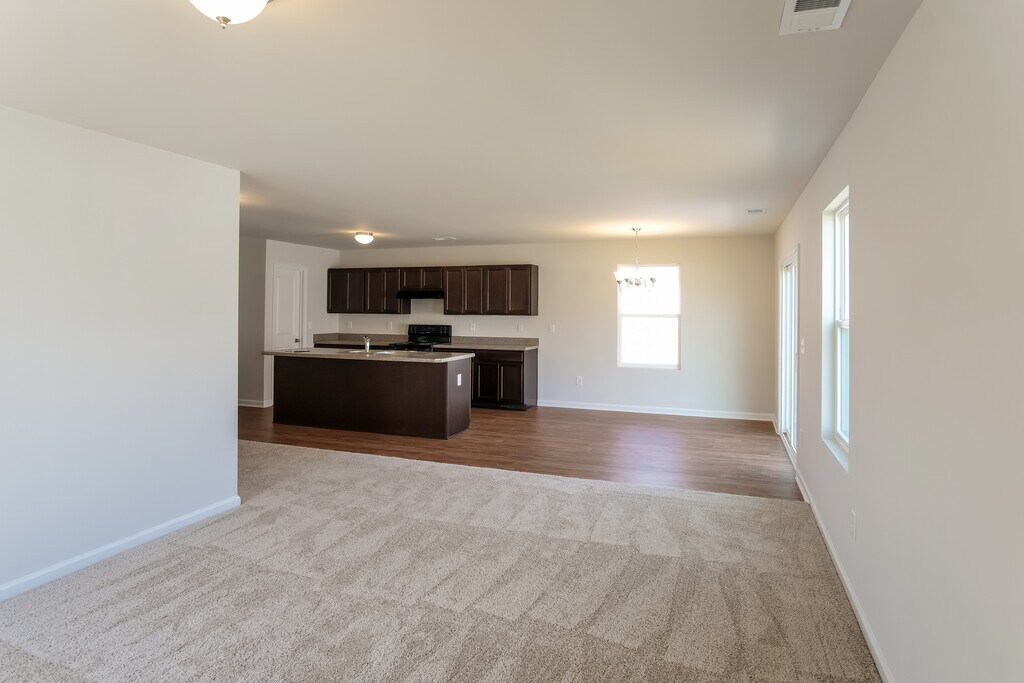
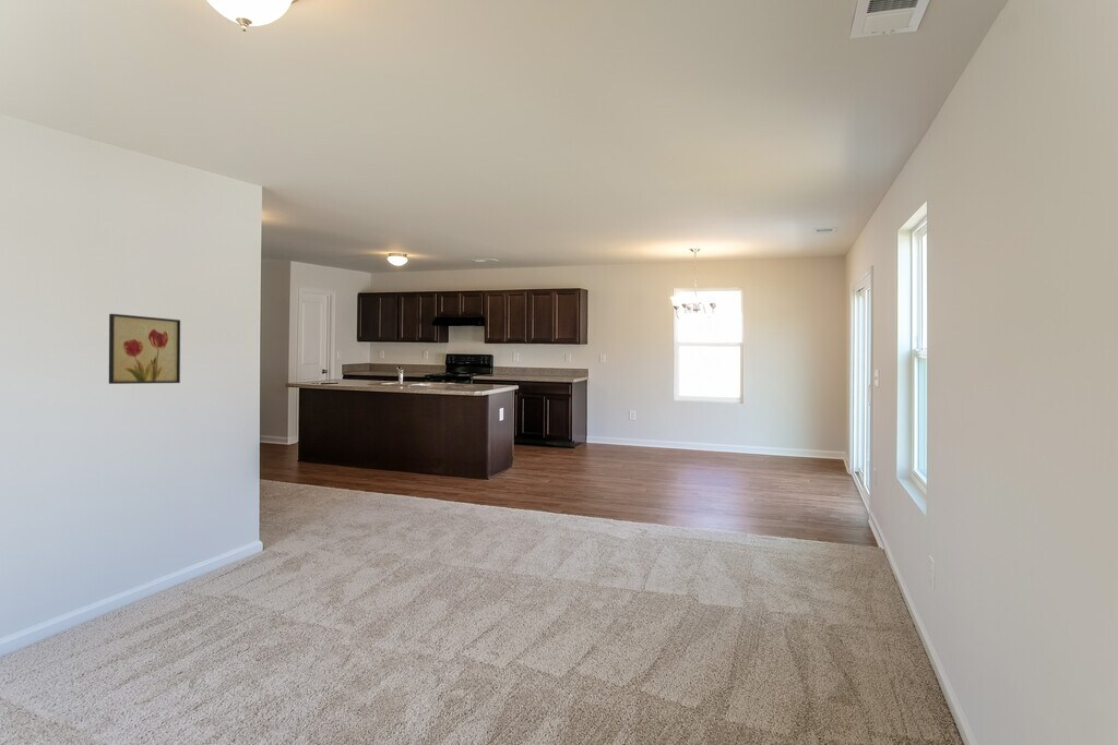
+ wall art (145, 350)
